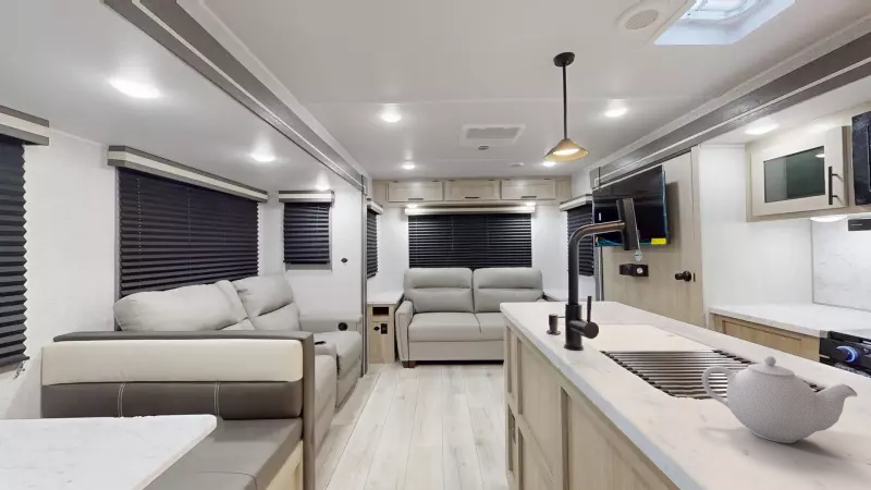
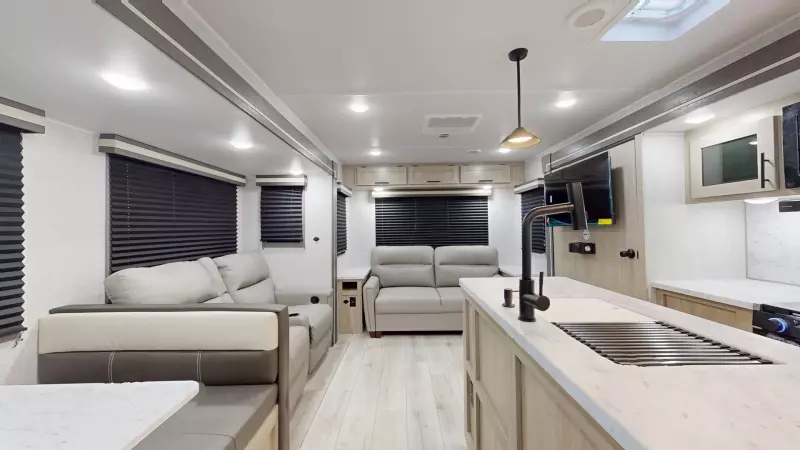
- teapot (771, 394)
